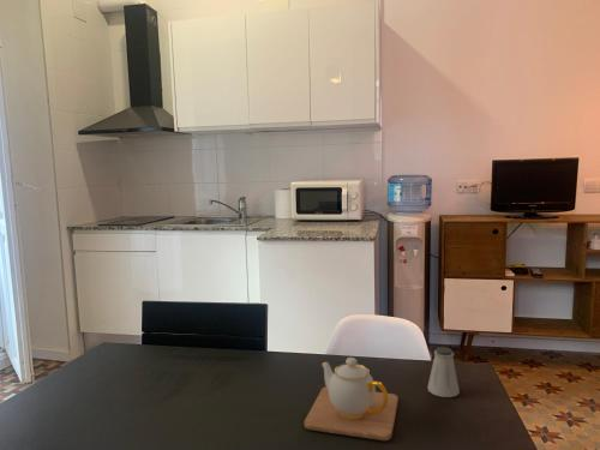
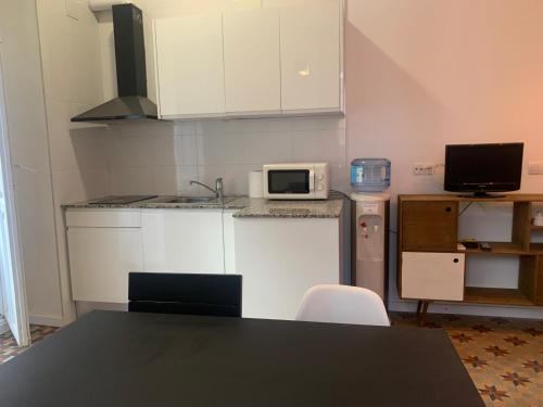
- teapot (353, 384)
- saltshaker (443, 370)
